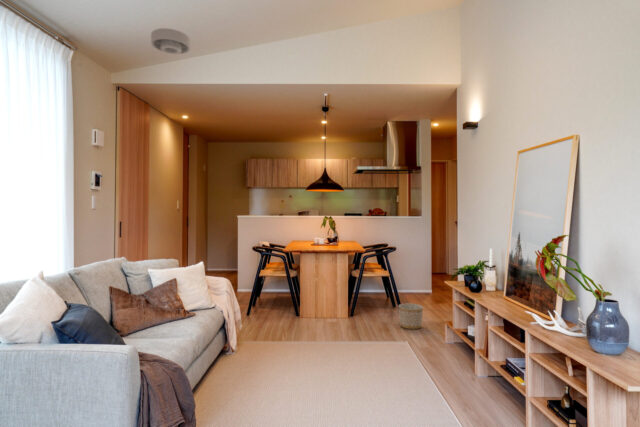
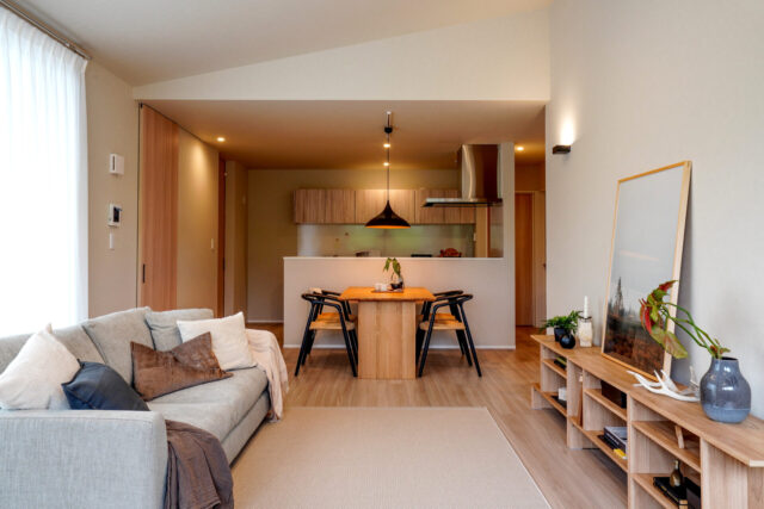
- planter (410, 316)
- ceiling light (170, 43)
